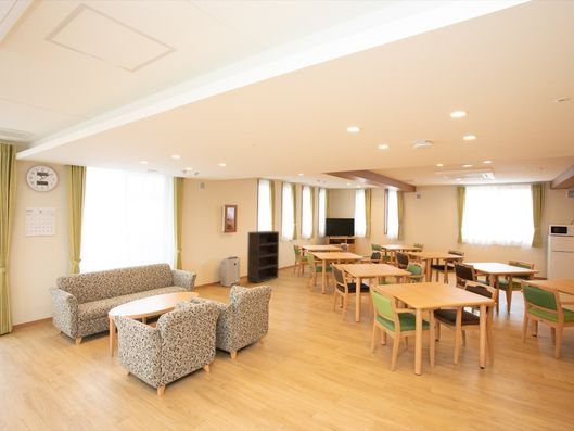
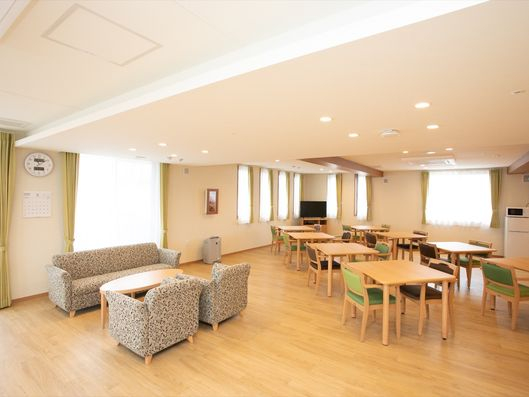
- bookshelf (263, 255)
